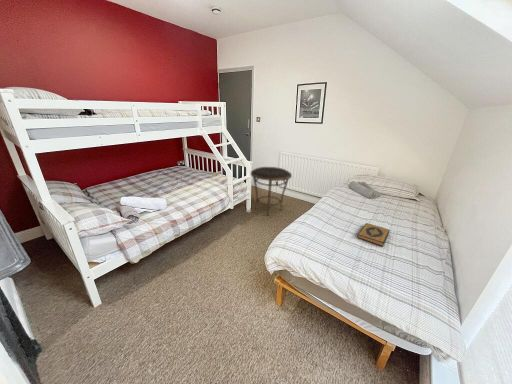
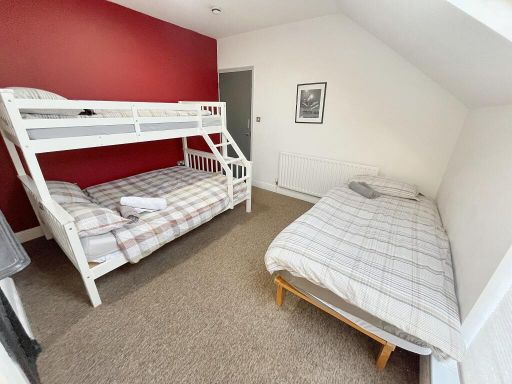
- hardback book (373, 233)
- side table (269, 190)
